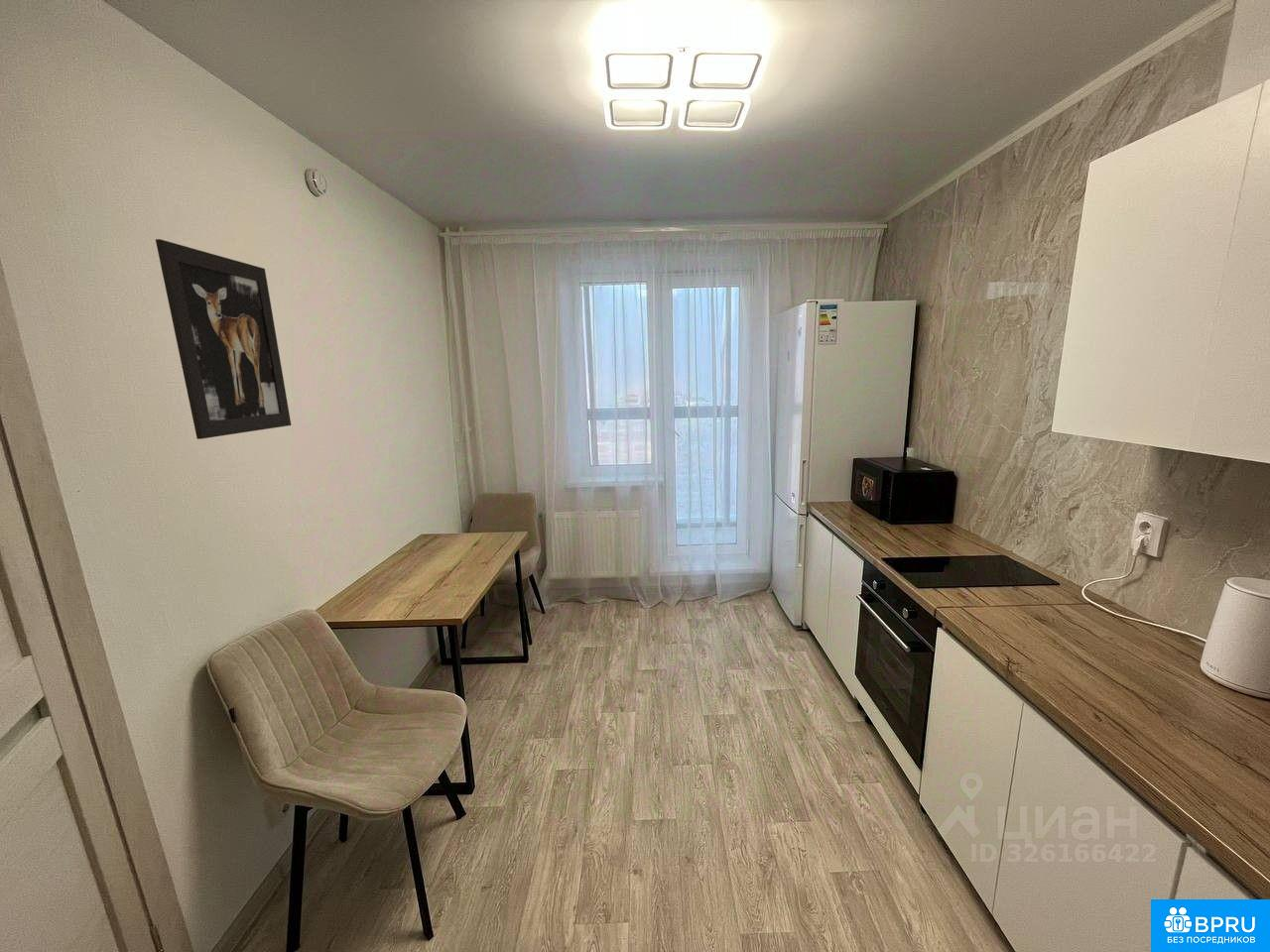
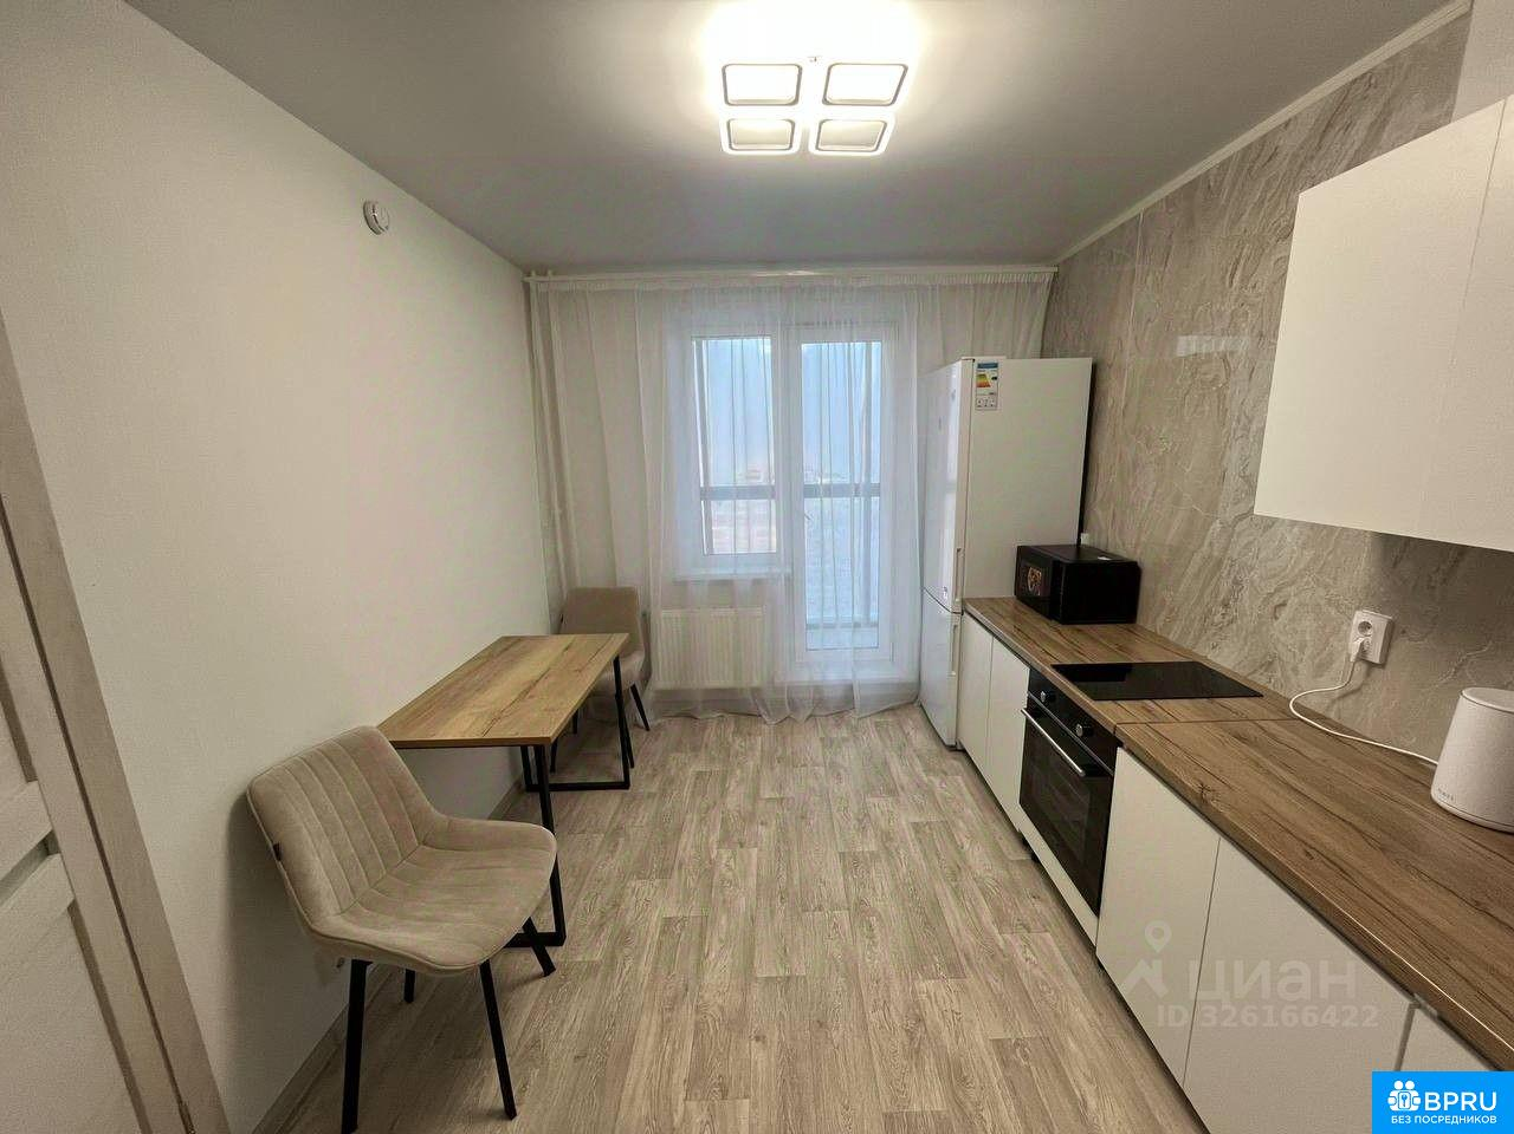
- wall art (233, 346)
